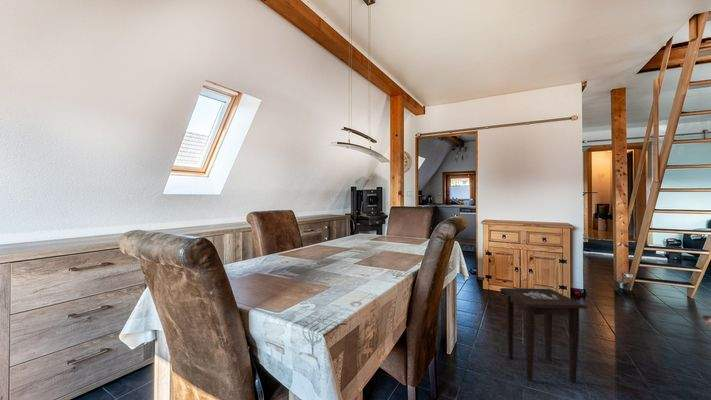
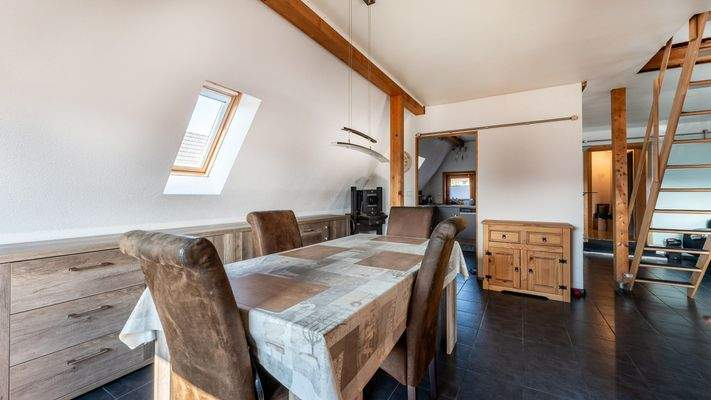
- side table (534, 329)
